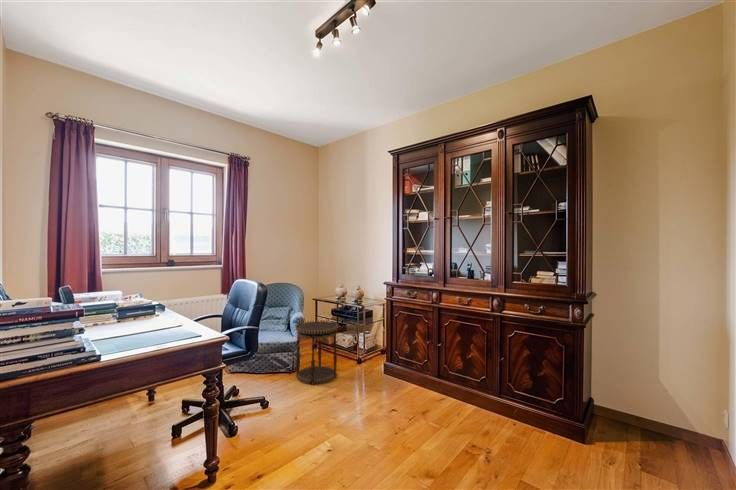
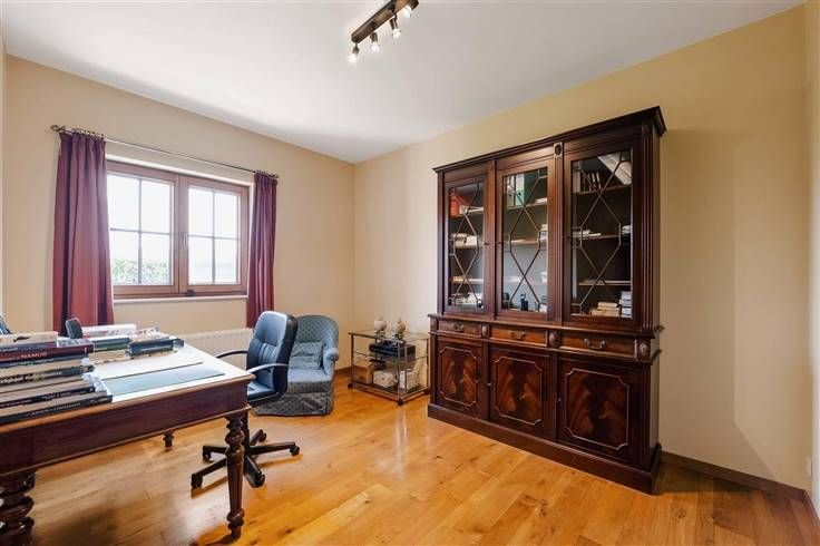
- side table (318, 350)
